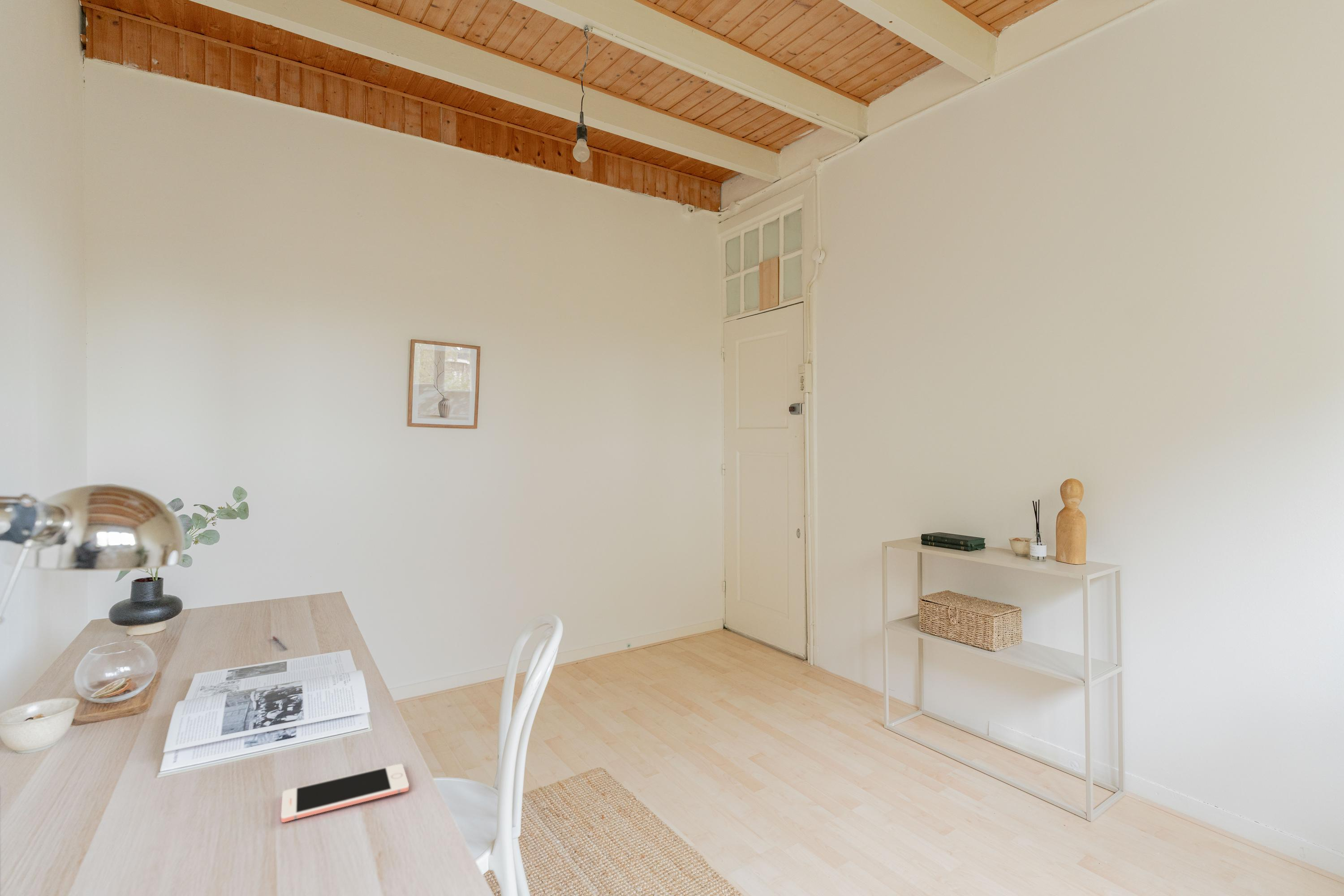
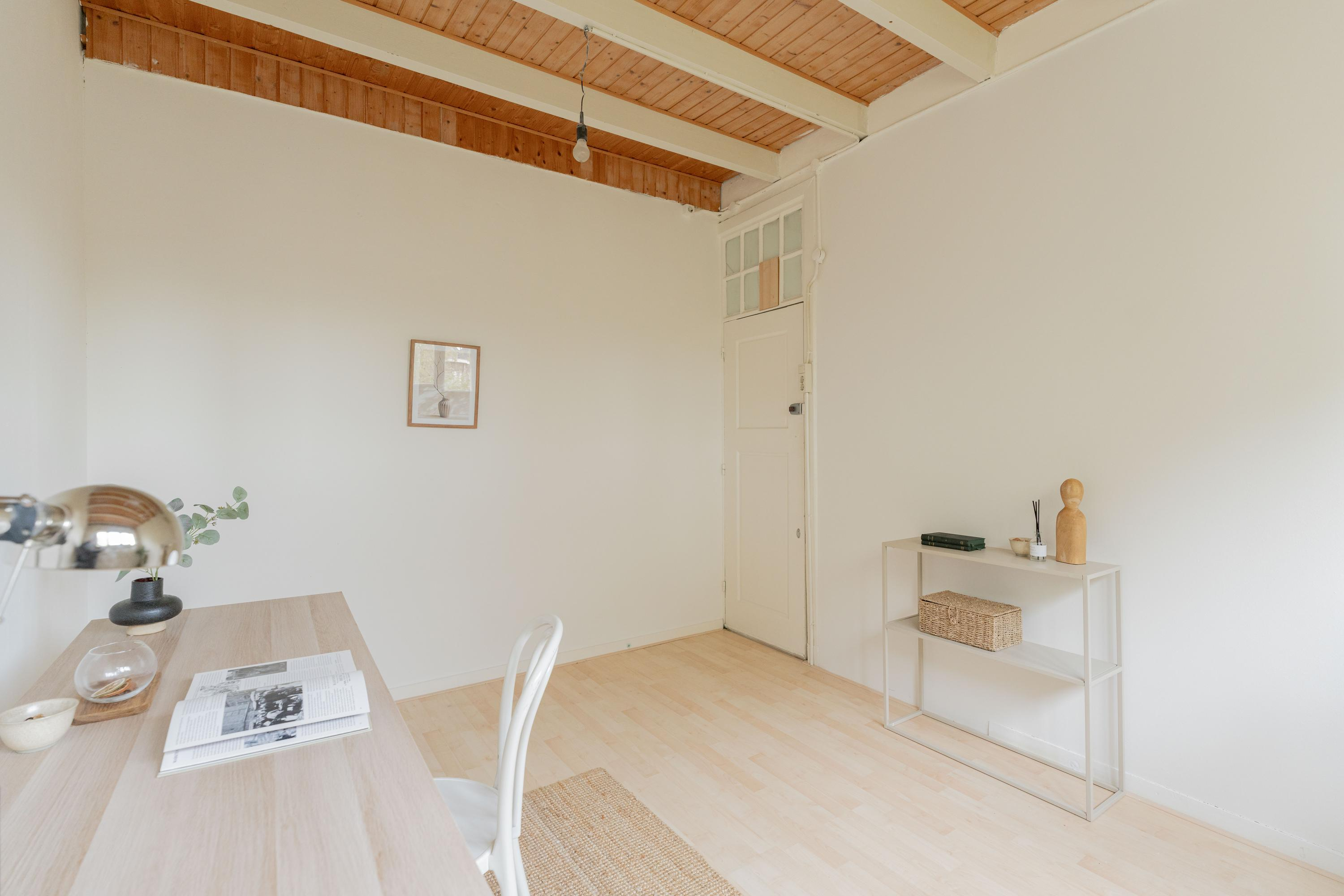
- cell phone (346, 791)
- pen (279, 642)
